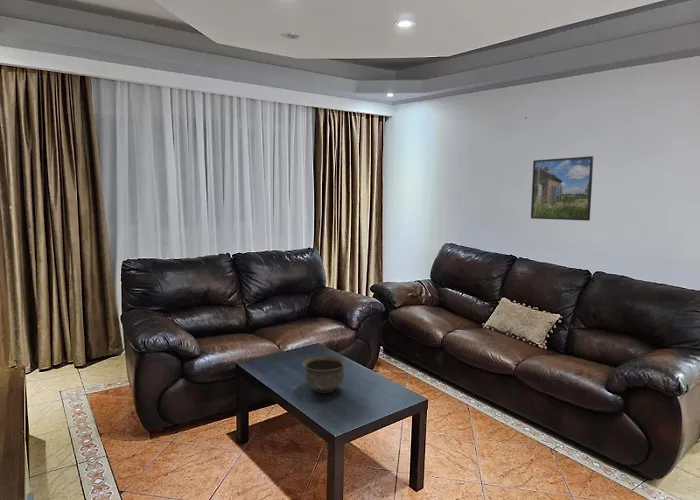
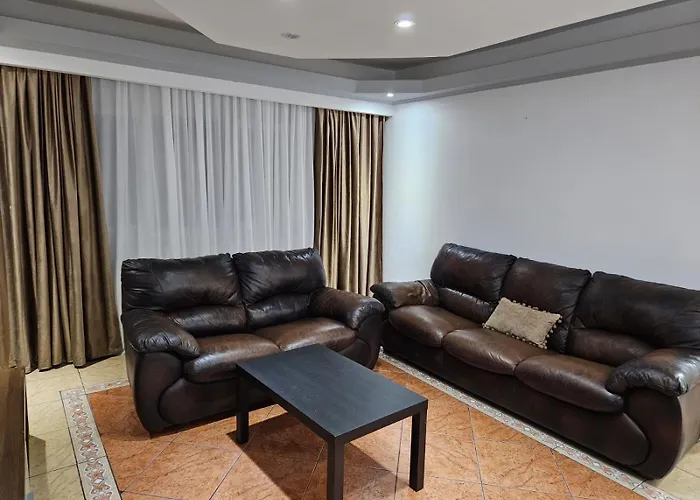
- bowl (324, 375)
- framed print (560, 189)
